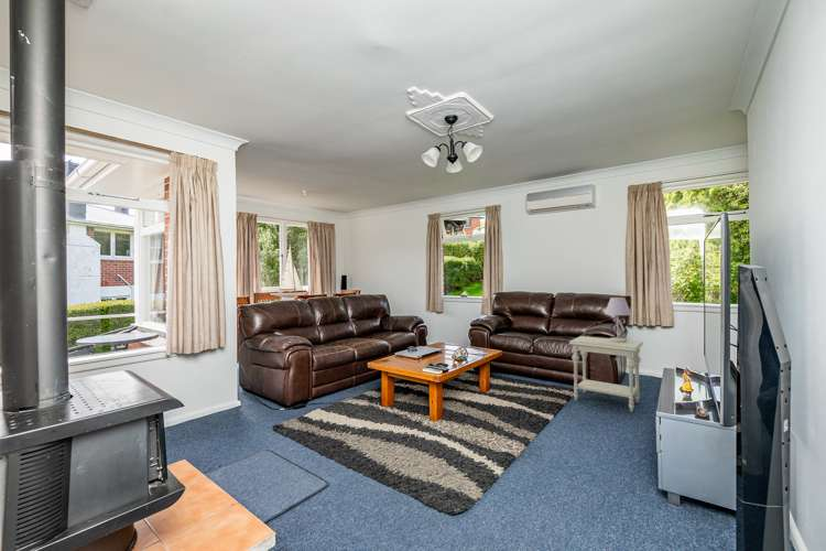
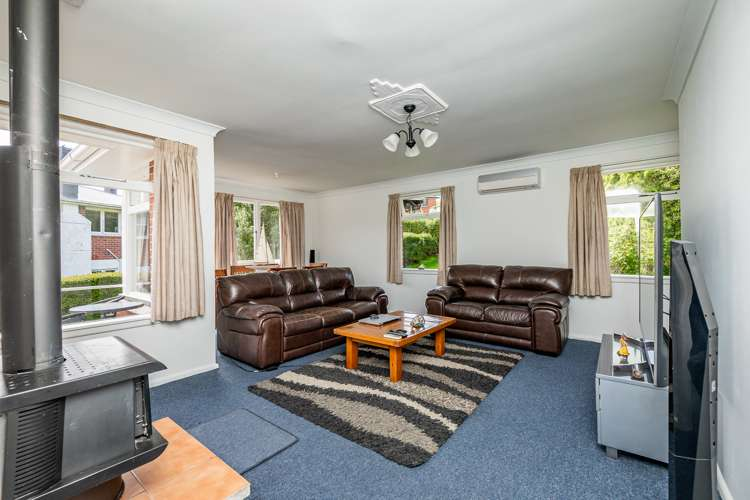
- table lamp (617, 318)
- side table (606, 382)
